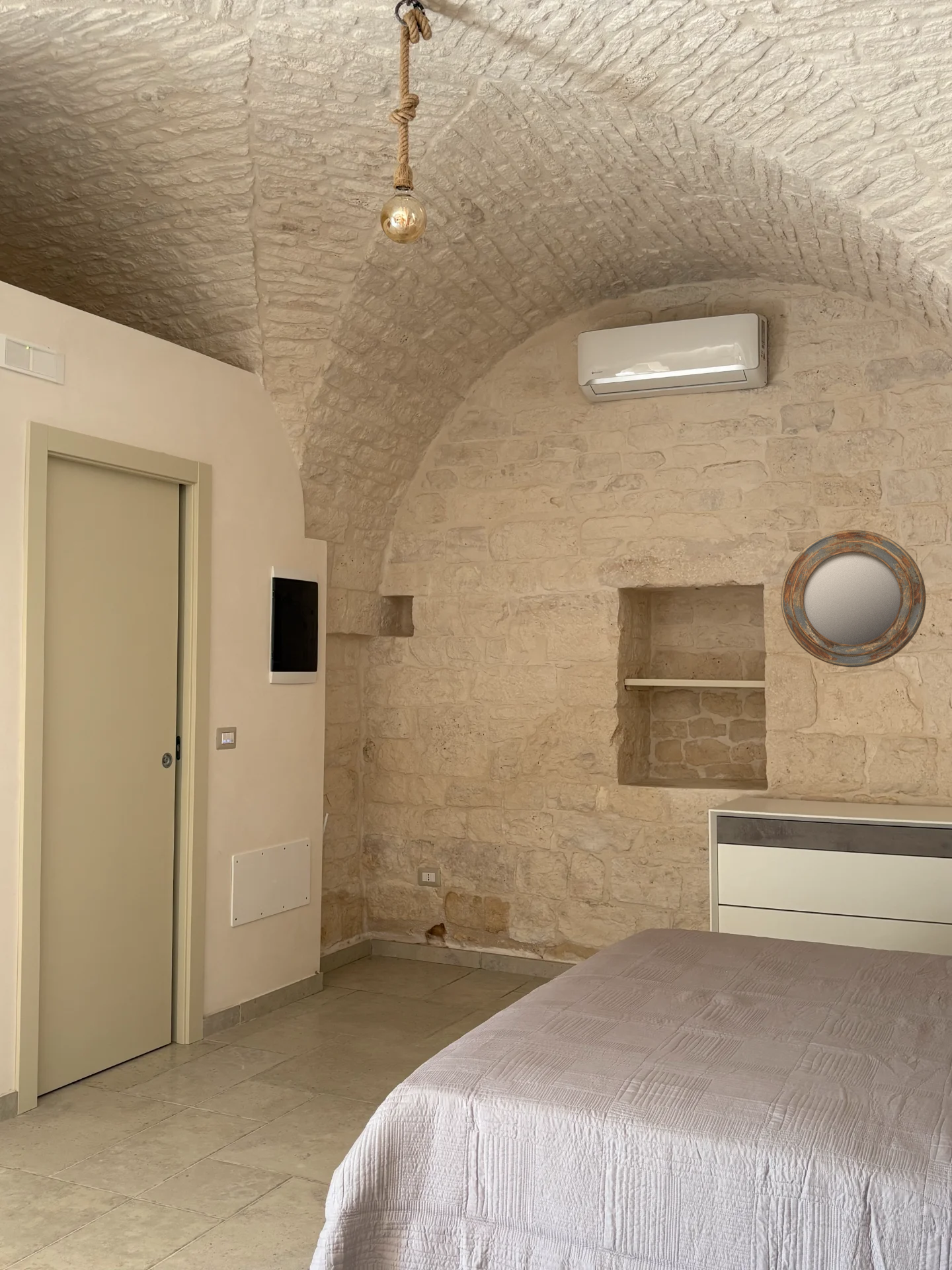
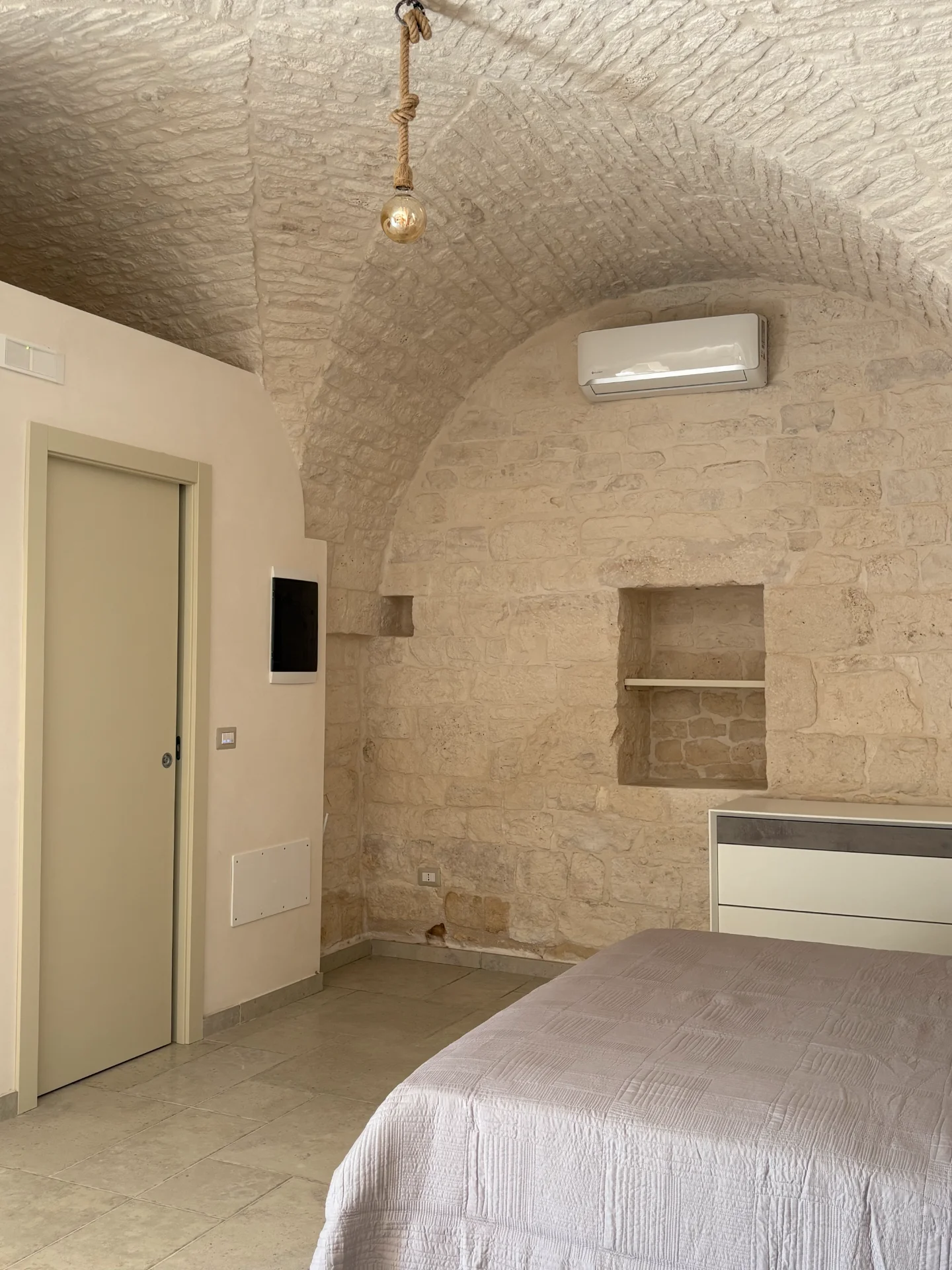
- home mirror (852, 598)
